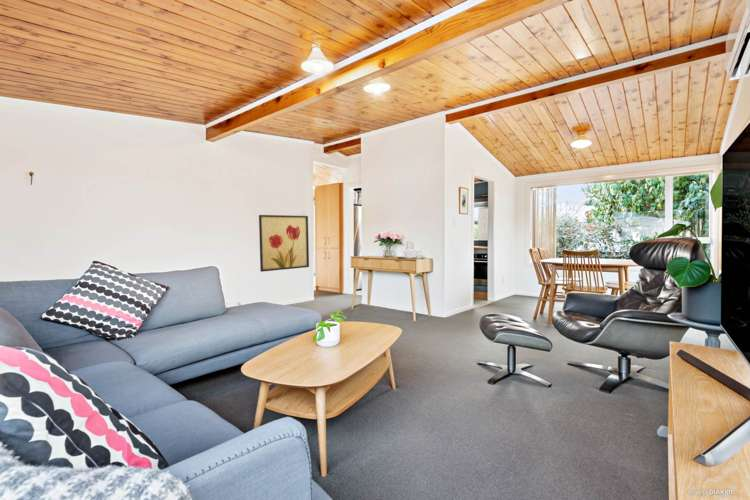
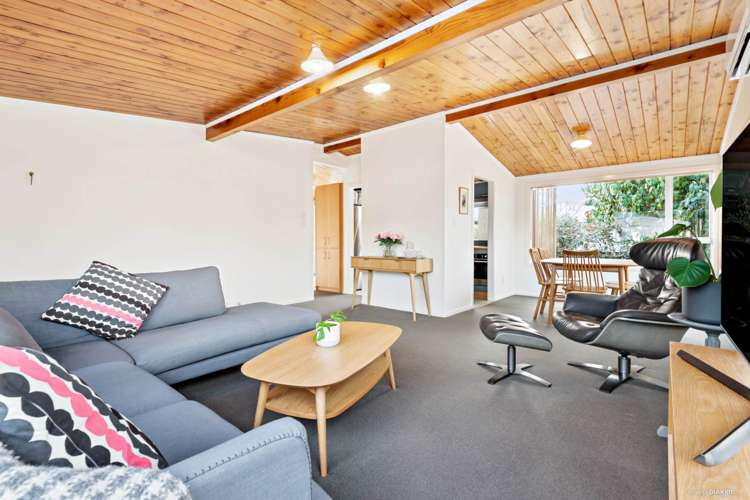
- wall art (285, 242)
